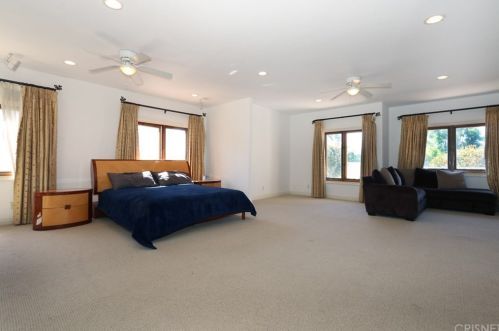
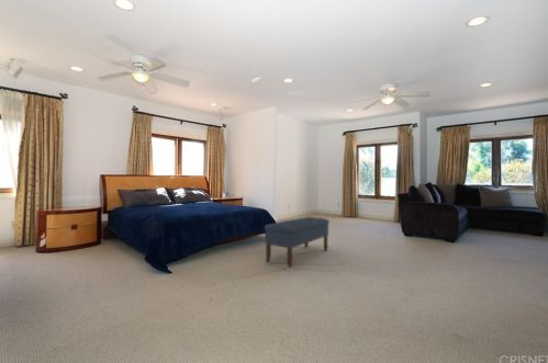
+ bench (299, 238)
